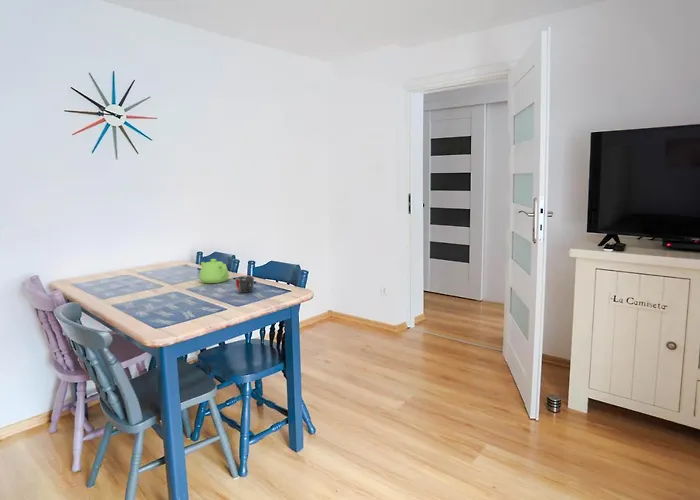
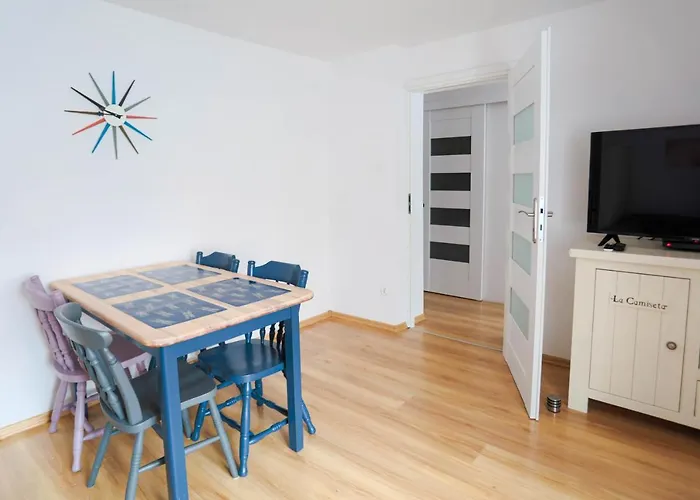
- teapot (213, 269)
- mug (246, 284)
